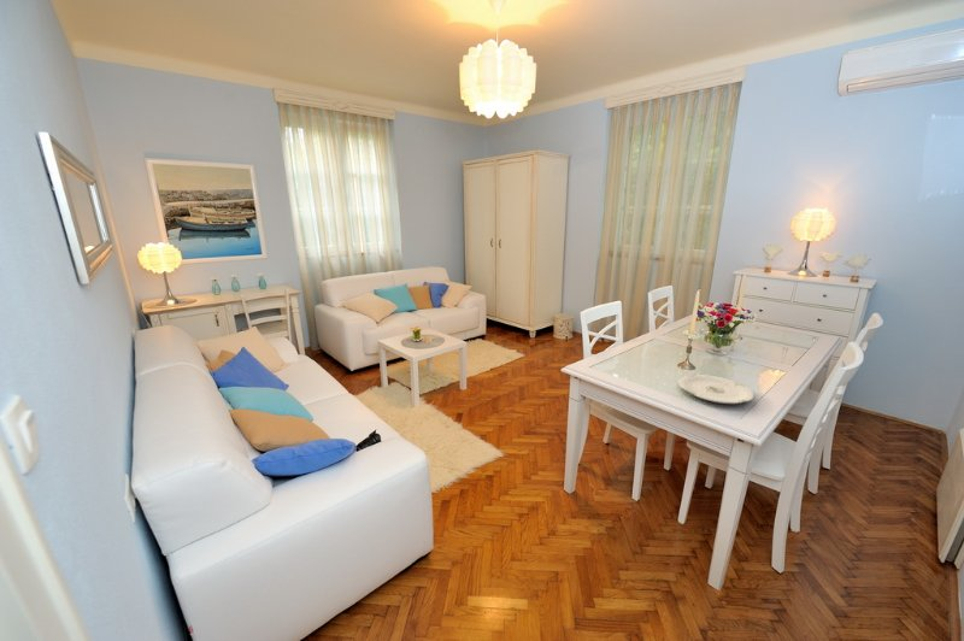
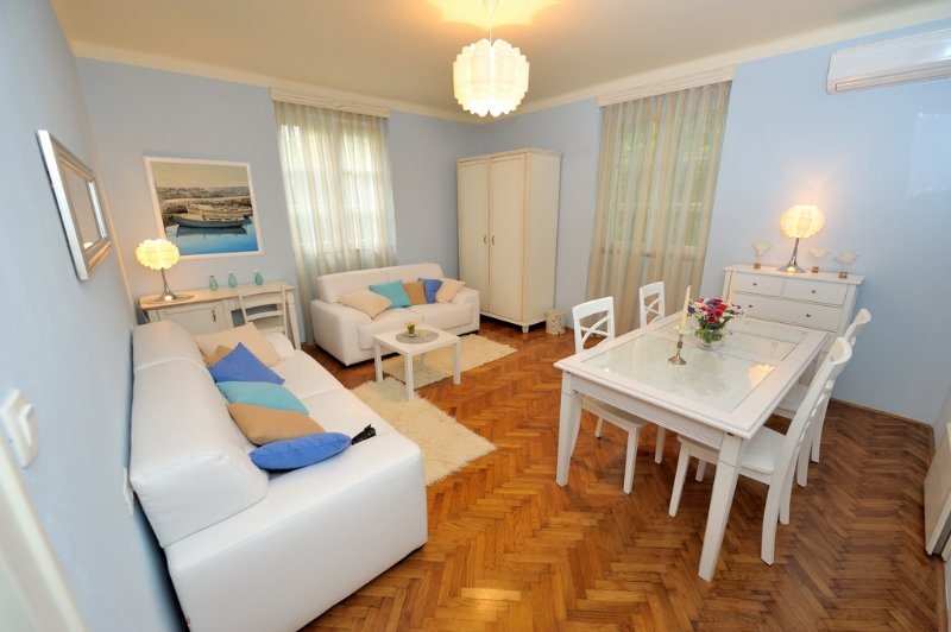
- plate (713, 389)
